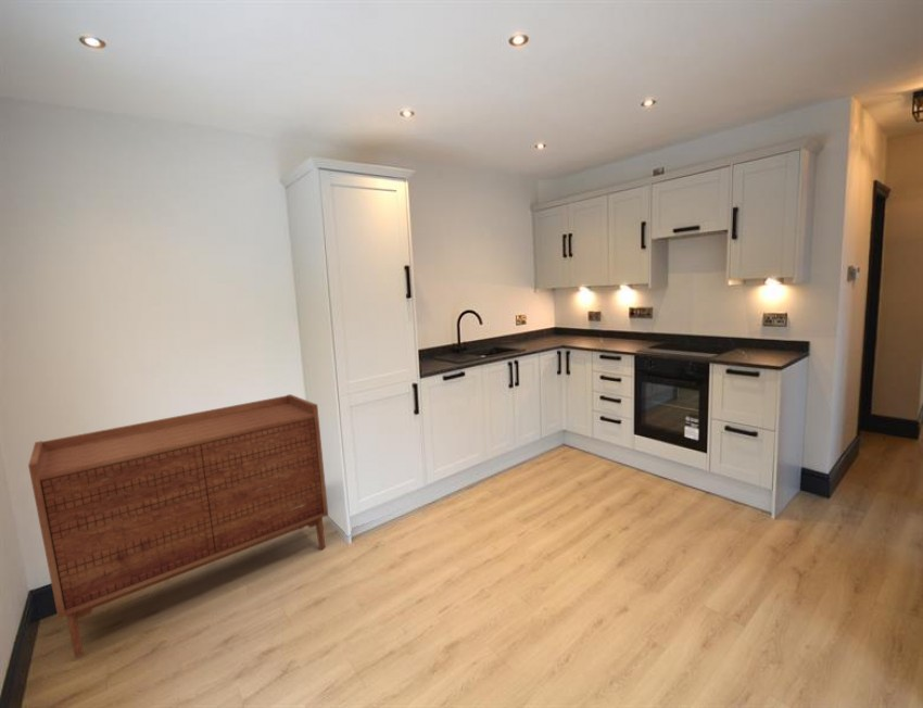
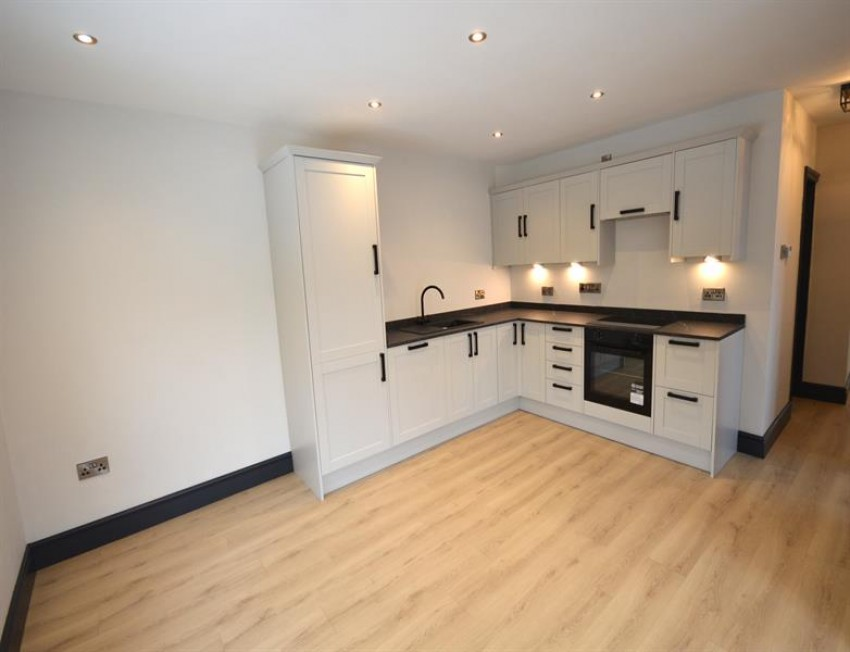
- sideboard (201, 502)
